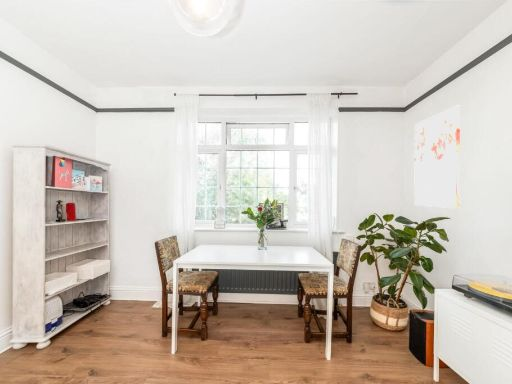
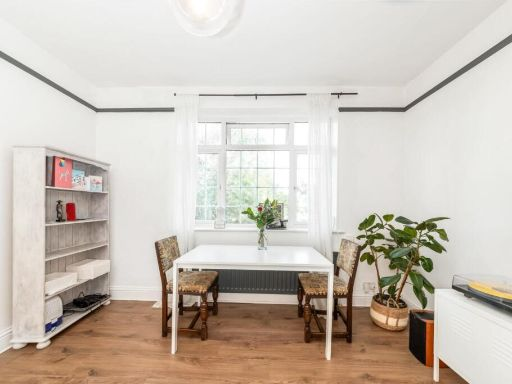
- wall art (434, 161)
